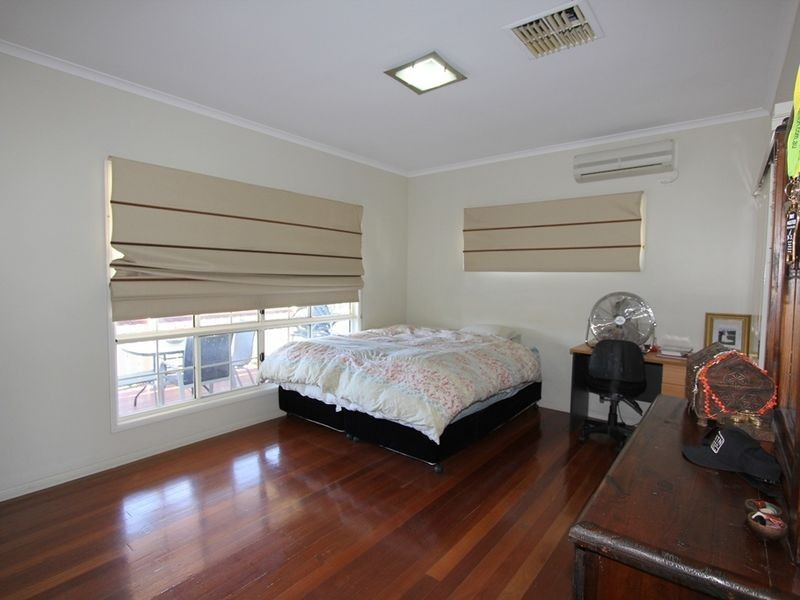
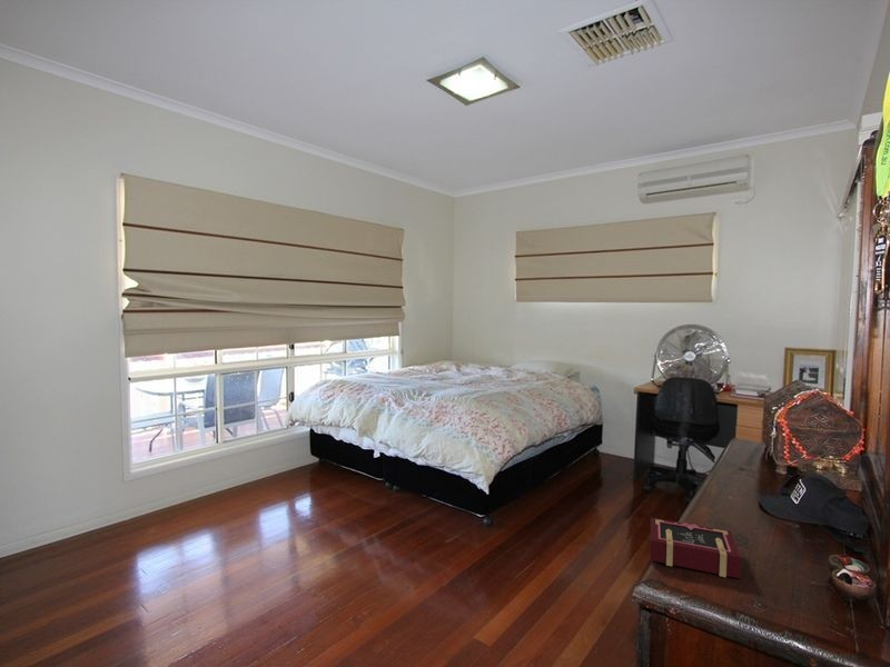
+ book (691, 545)
